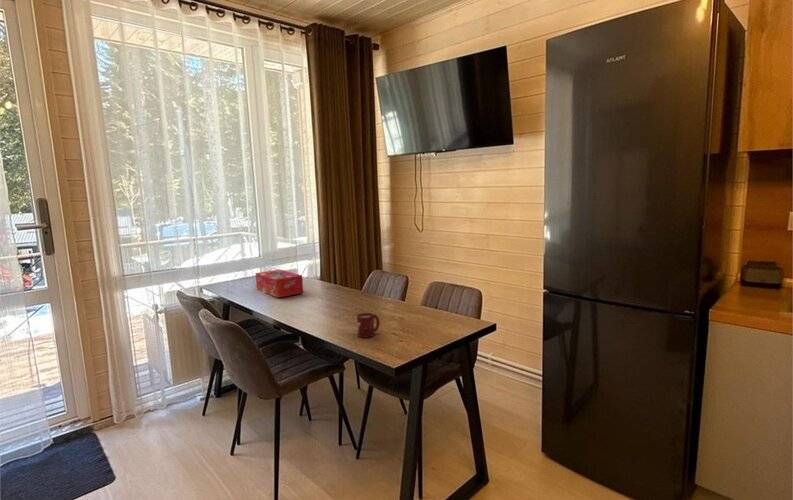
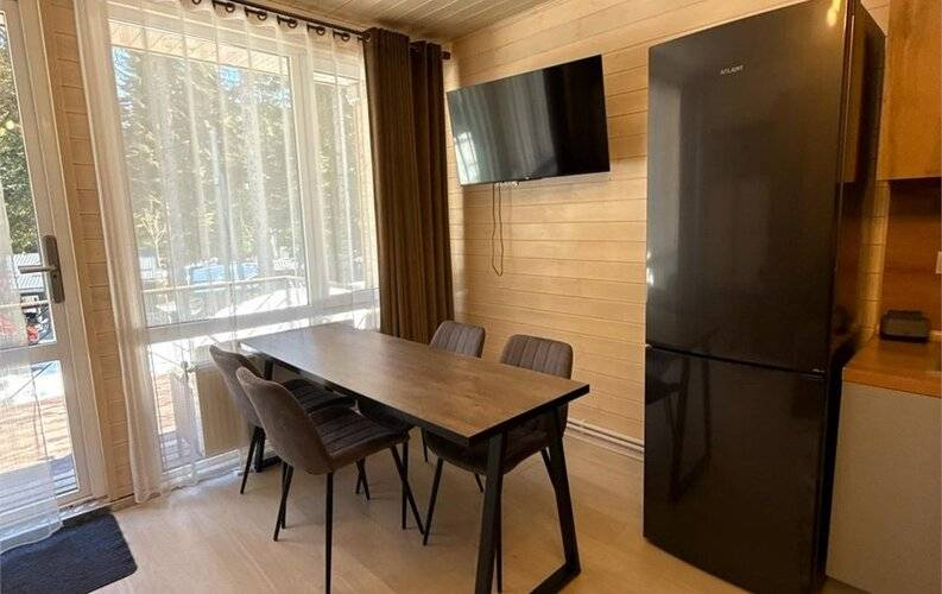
- tissue box (278, 282)
- cup (369, 324)
